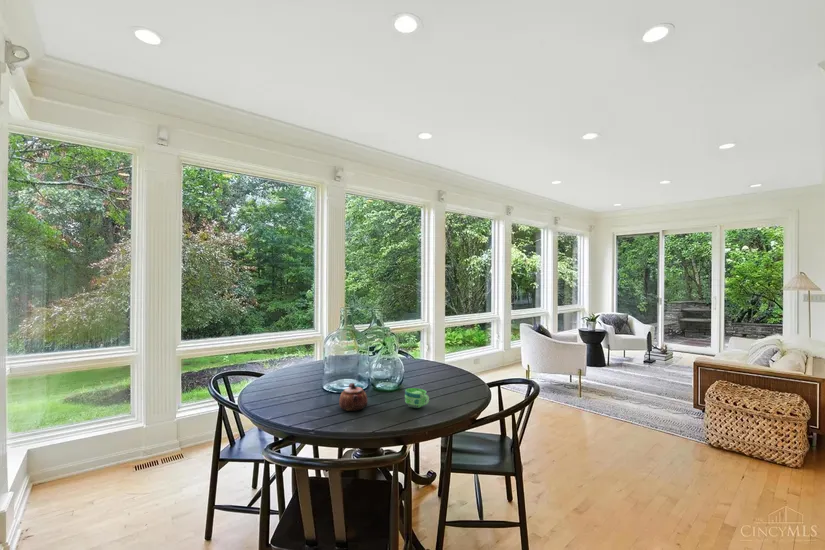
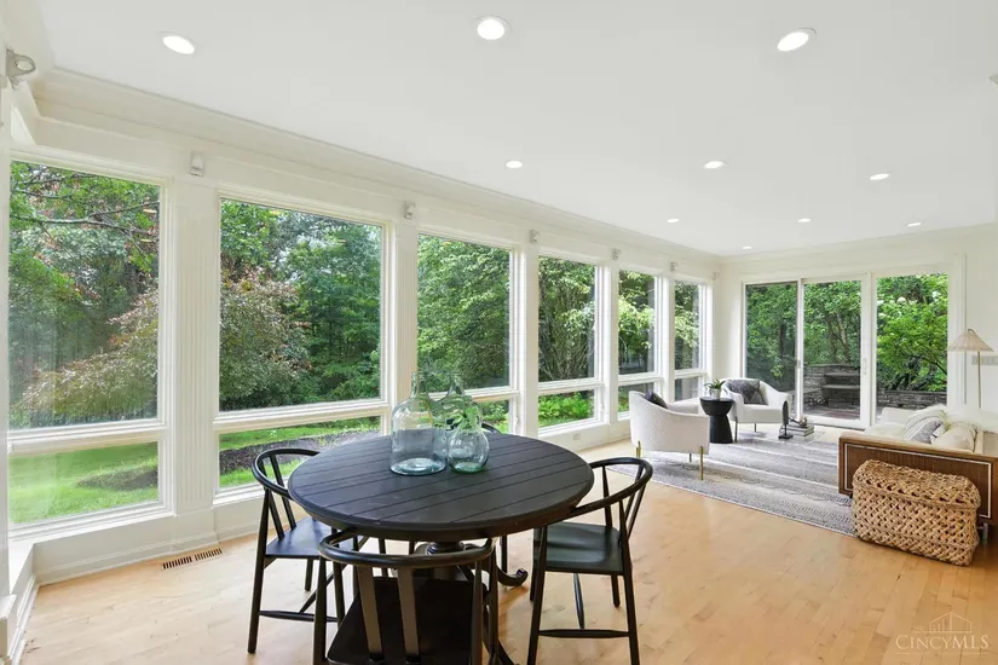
- cup (418, 398)
- teapot (353, 394)
